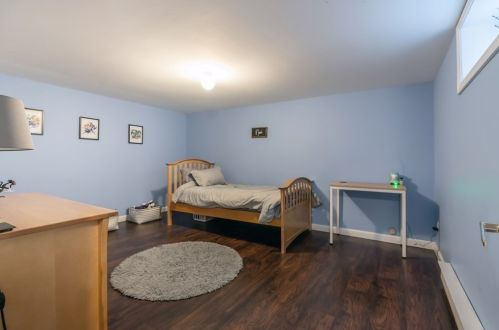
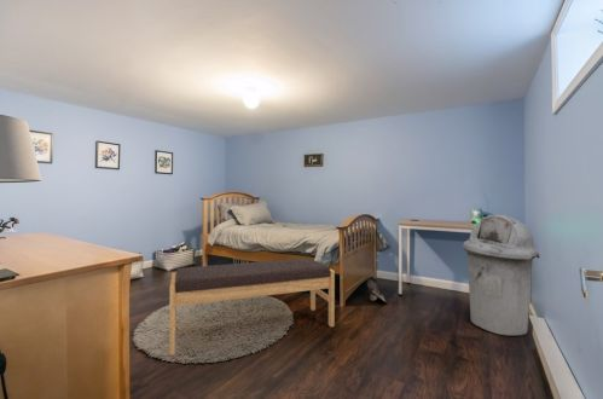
+ trash can (499, 270)
+ shoe (376, 291)
+ bench (254, 296)
